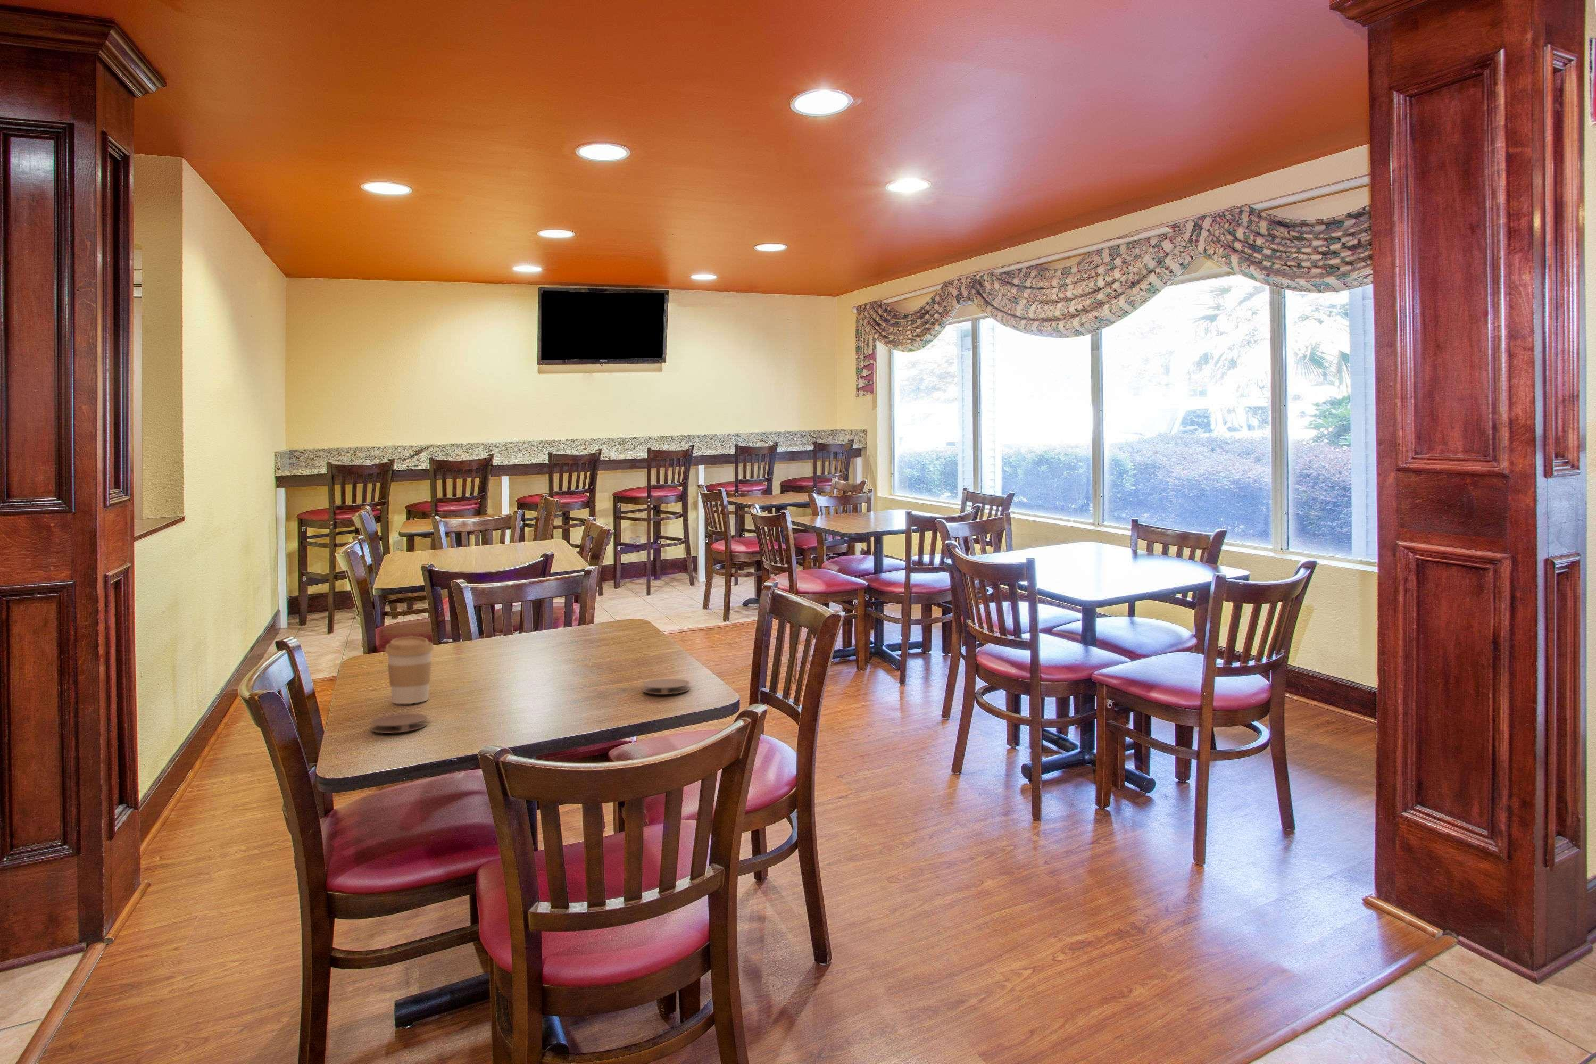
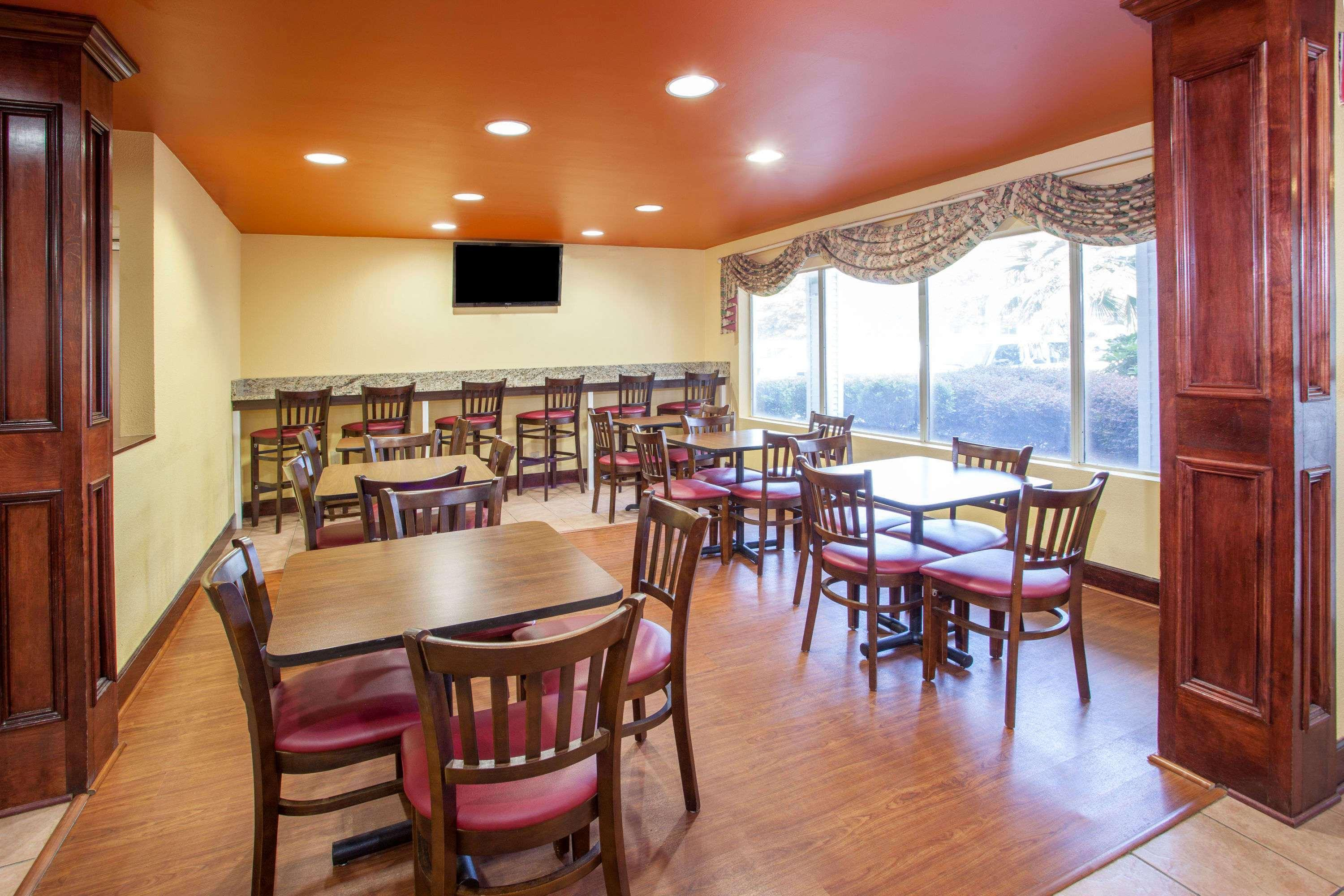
- coaster (399, 722)
- coaster (666, 686)
- coffee cup (410, 670)
